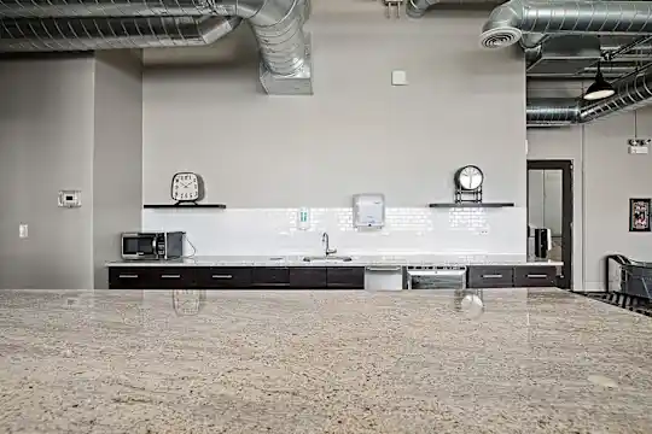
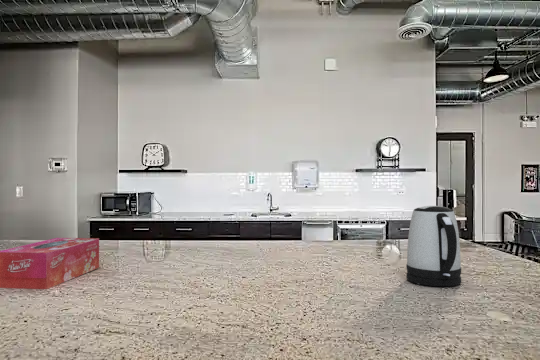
+ kettle (436, 244)
+ tissue box (52, 260)
